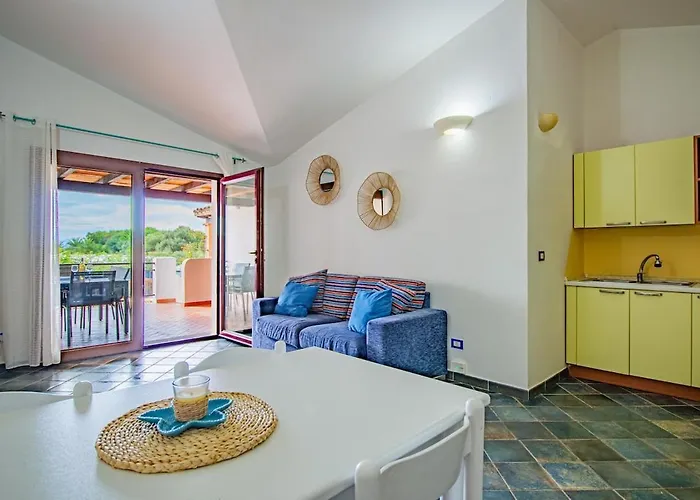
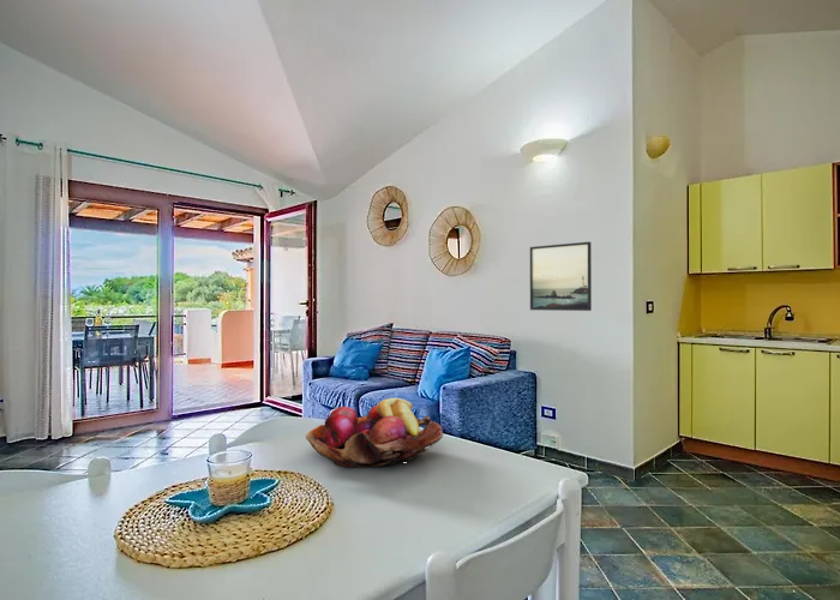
+ fruit basket (378, 428)
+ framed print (559, 277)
